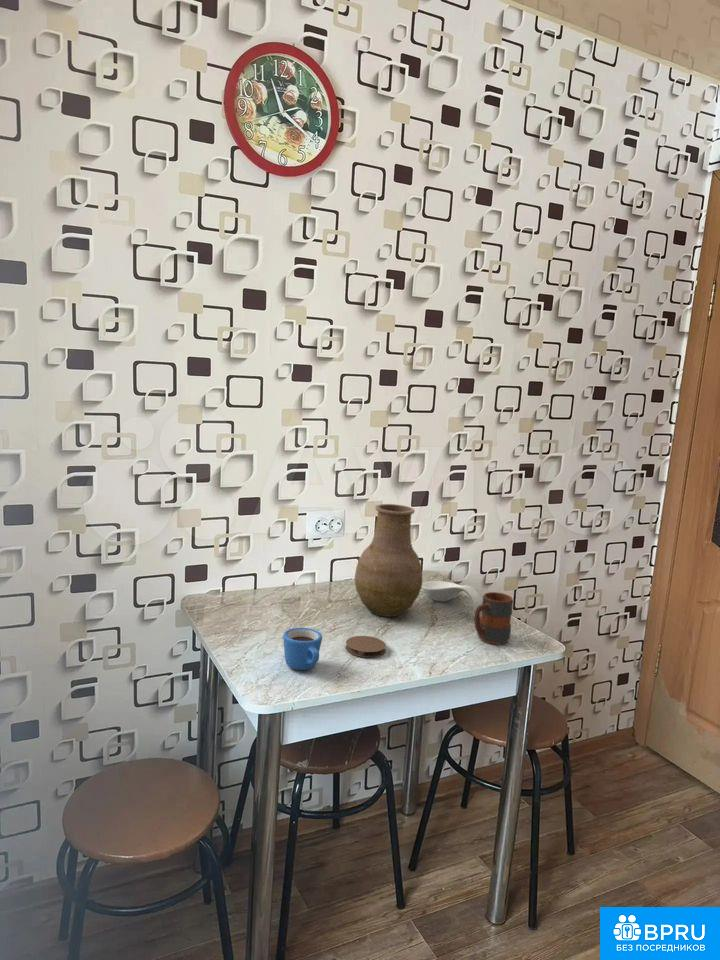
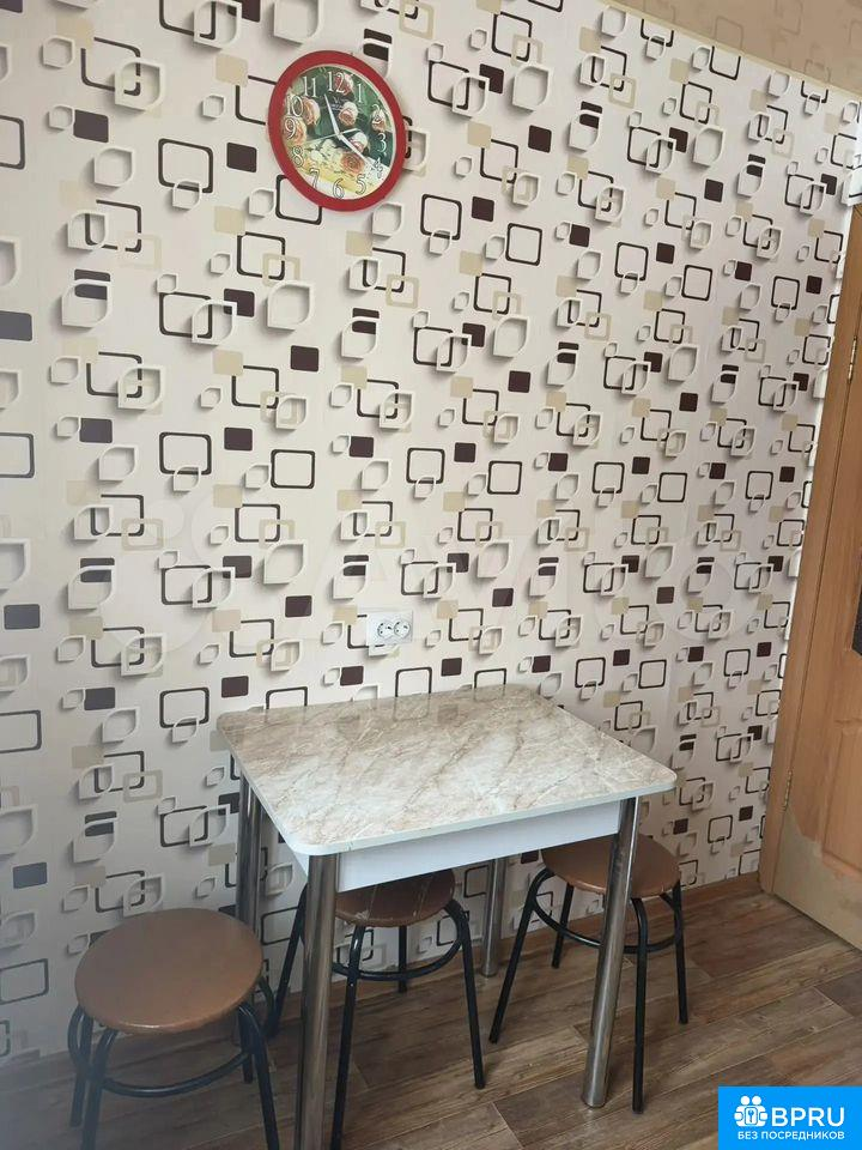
- vase (390, 560)
- mug (304, 652)
- spoon rest (453, 592)
- mug (491, 618)
- coaster (365, 646)
